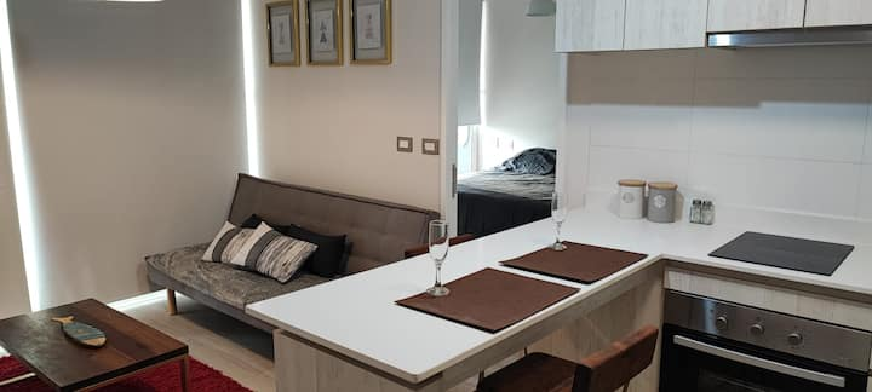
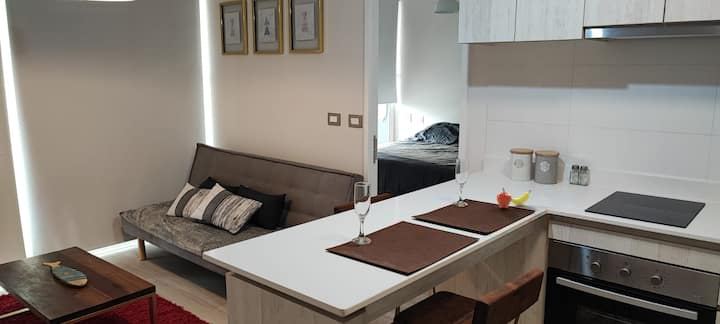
+ fruit (513, 198)
